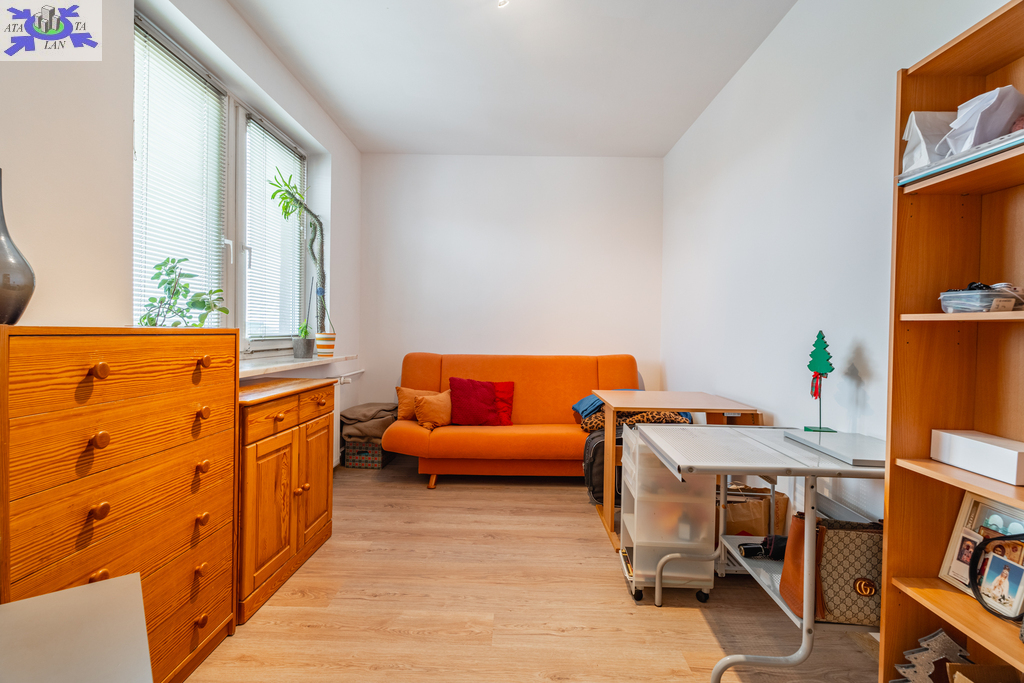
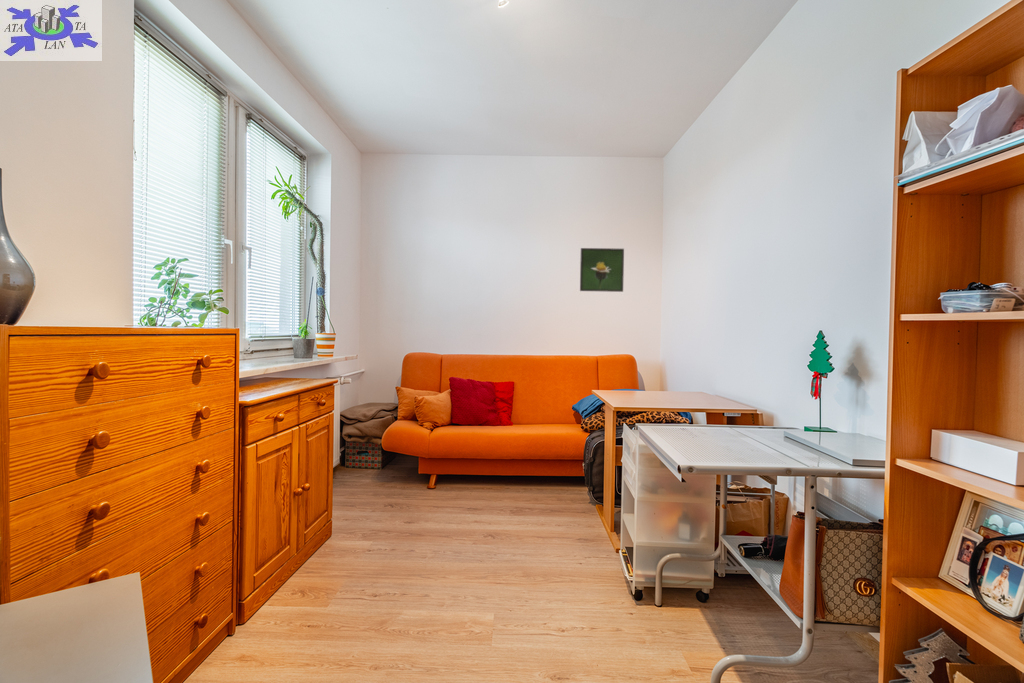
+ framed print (601, 269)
